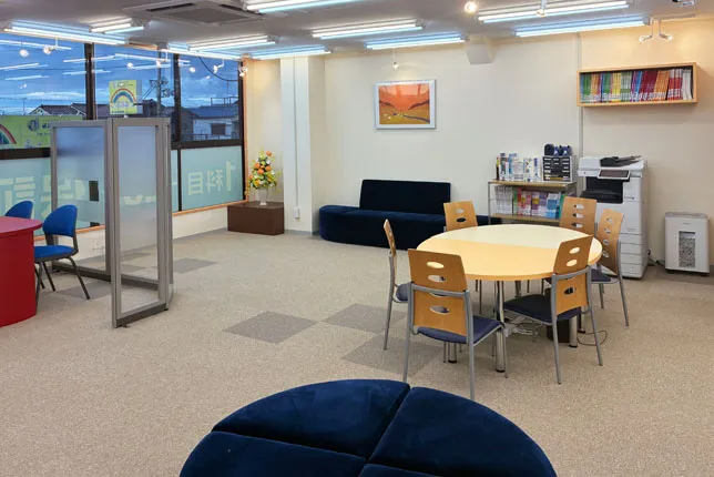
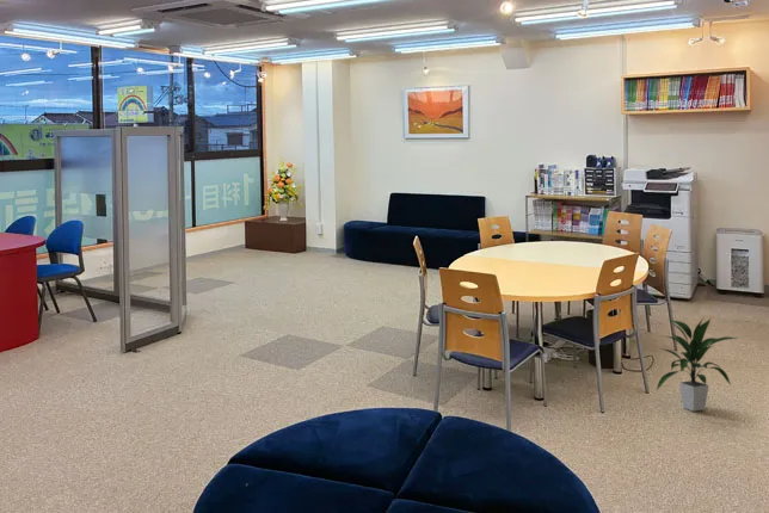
+ indoor plant (690, 361)
